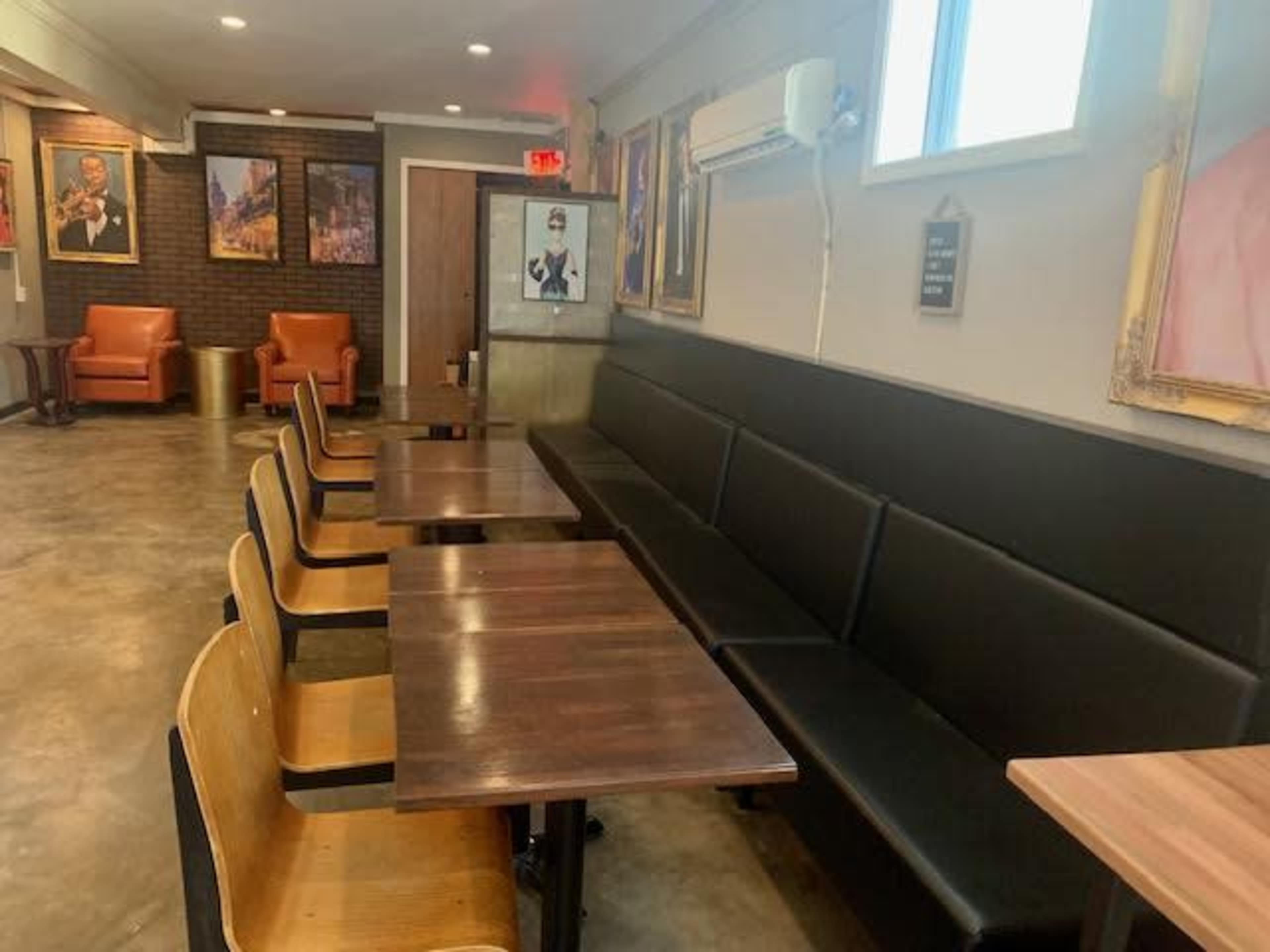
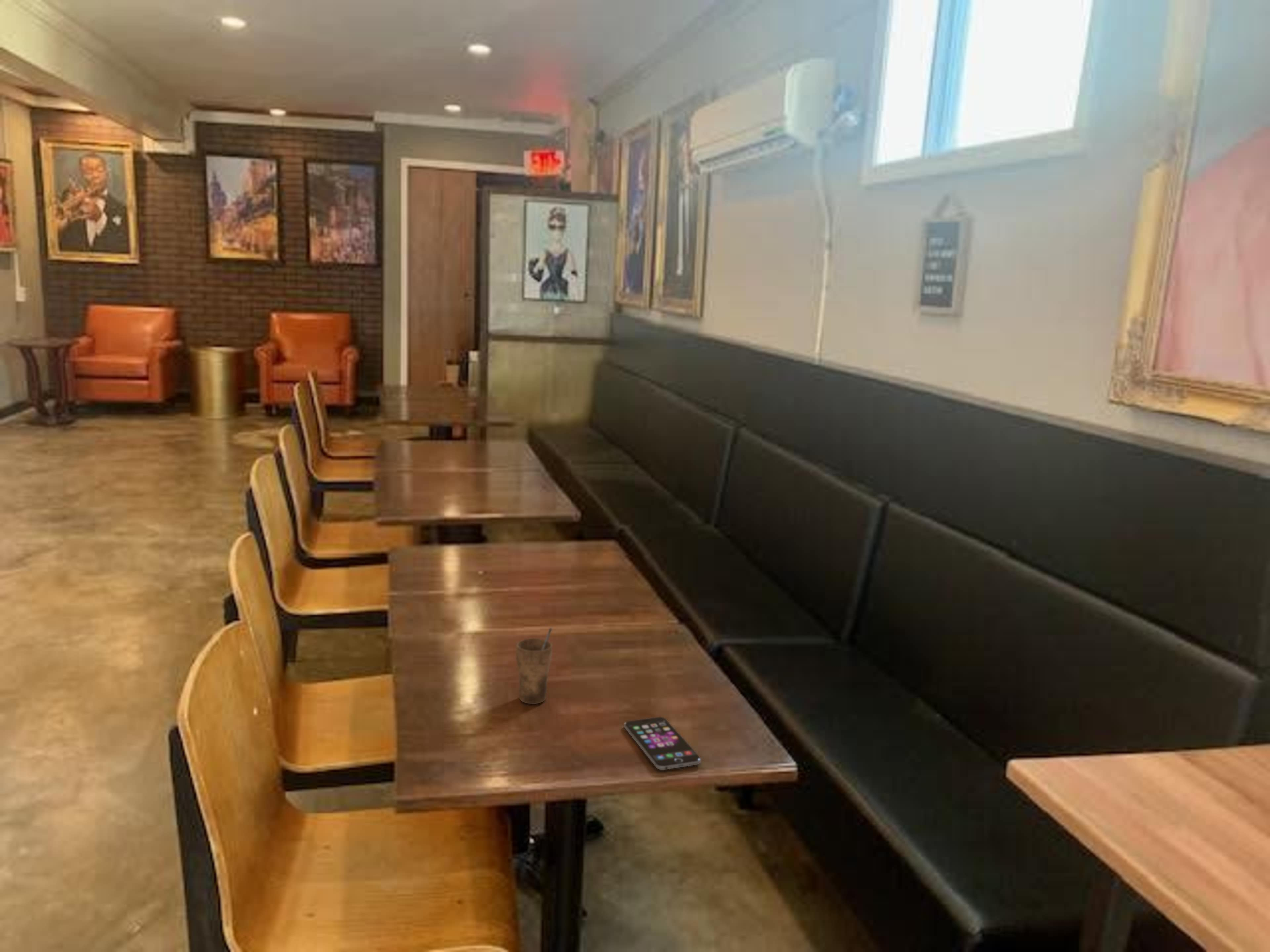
+ smartphone (661, 742)
+ cup (533, 665)
